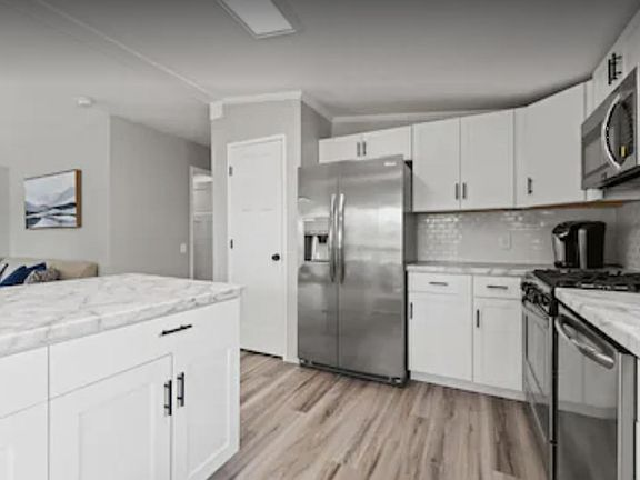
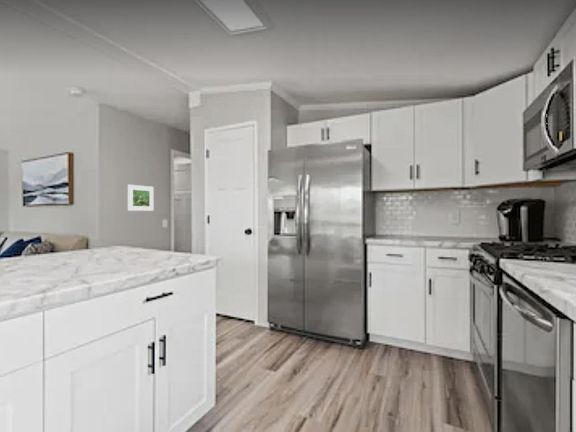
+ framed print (141, 198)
